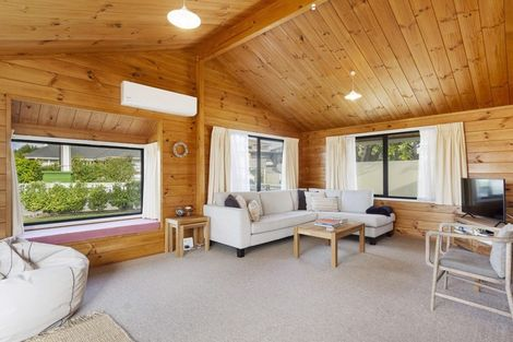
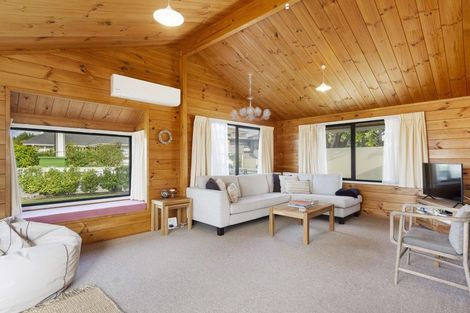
+ chandelier (250, 97)
